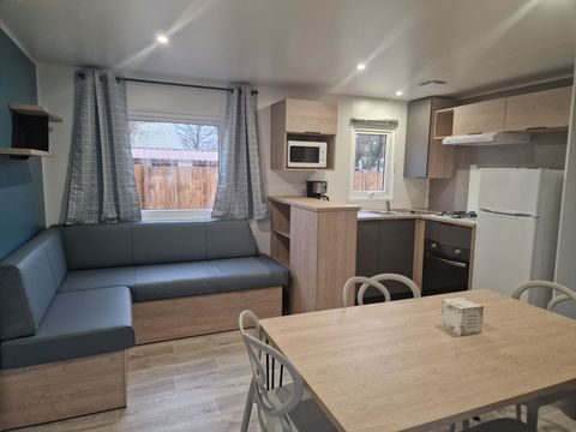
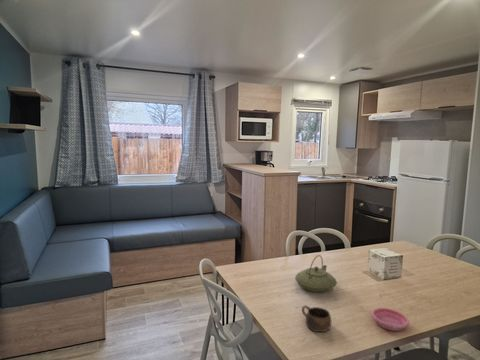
+ teapot (317, 270)
+ cup (315, 317)
+ saucer (389, 320)
